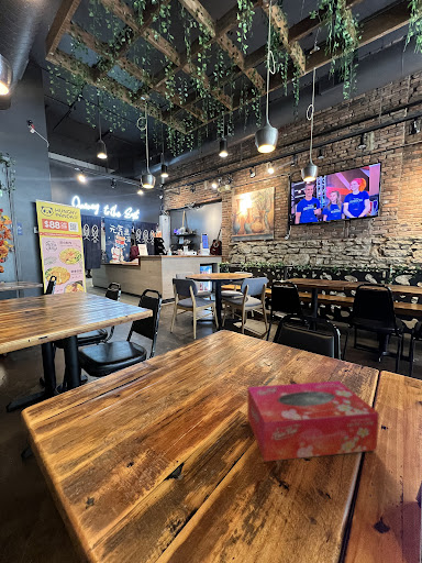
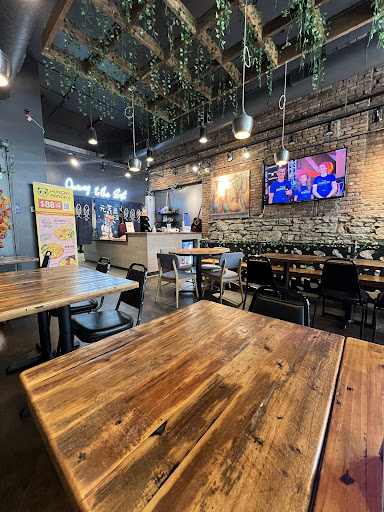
- tissue box (306, 416)
